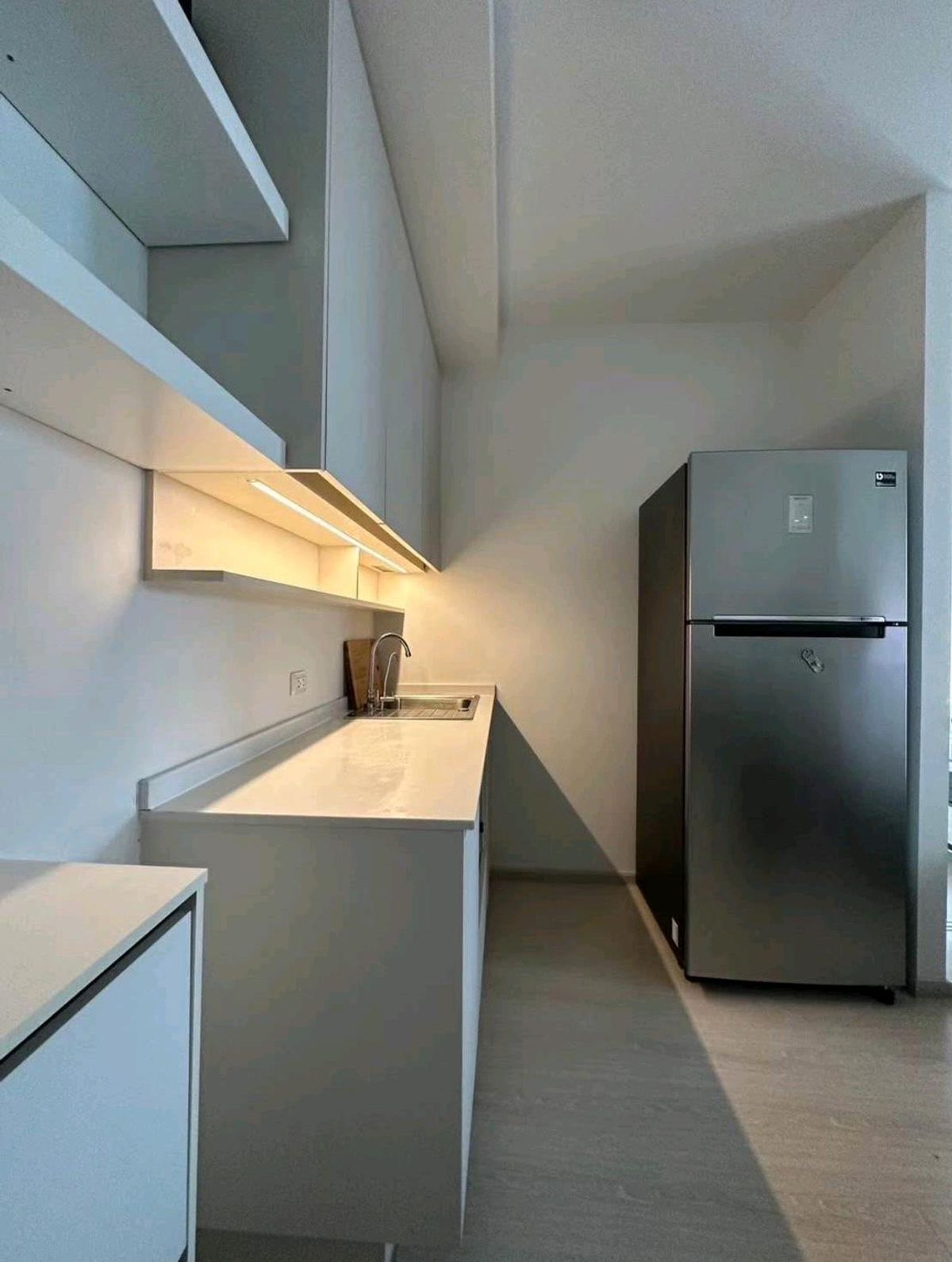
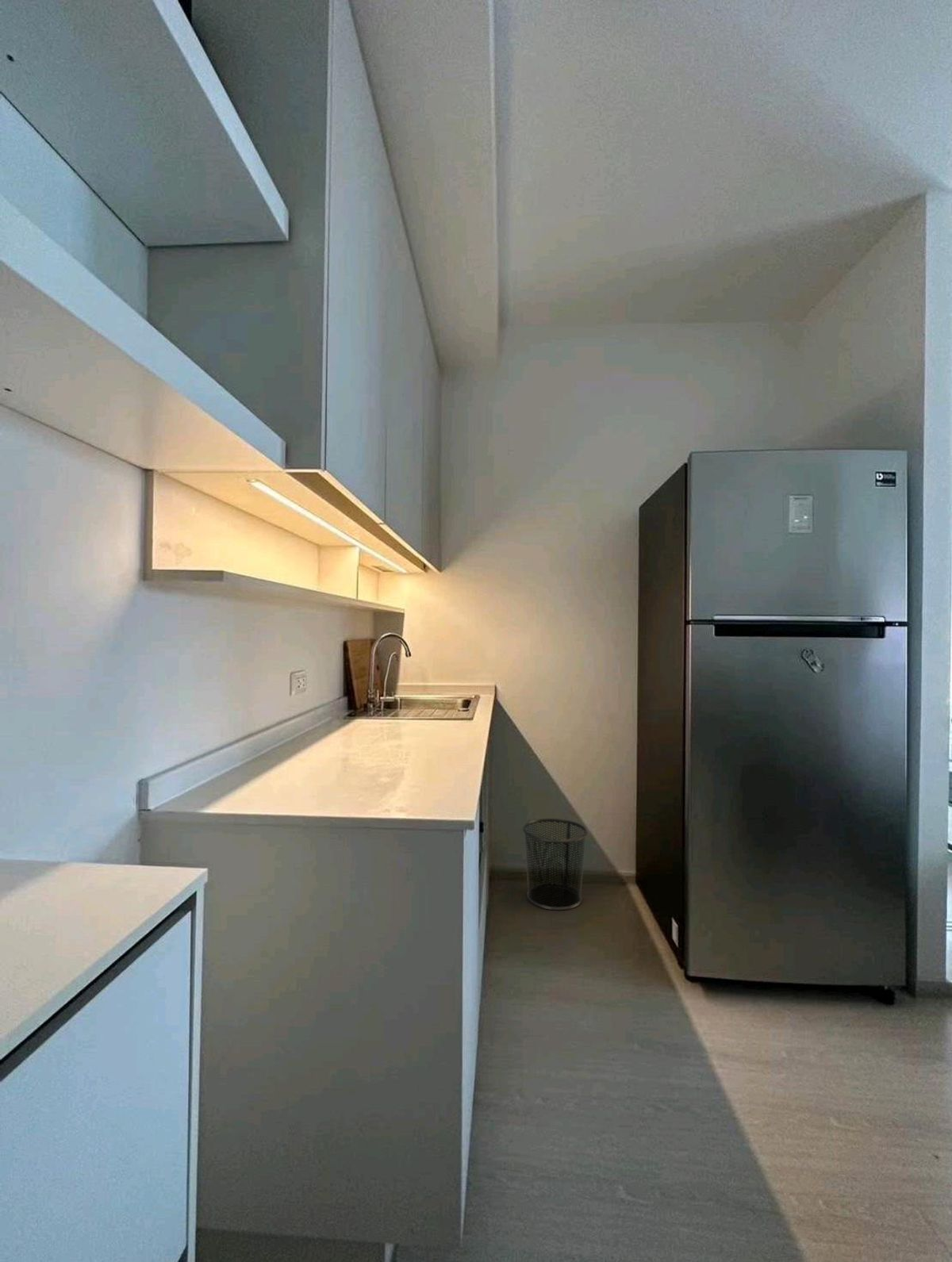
+ waste bin (554, 863)
